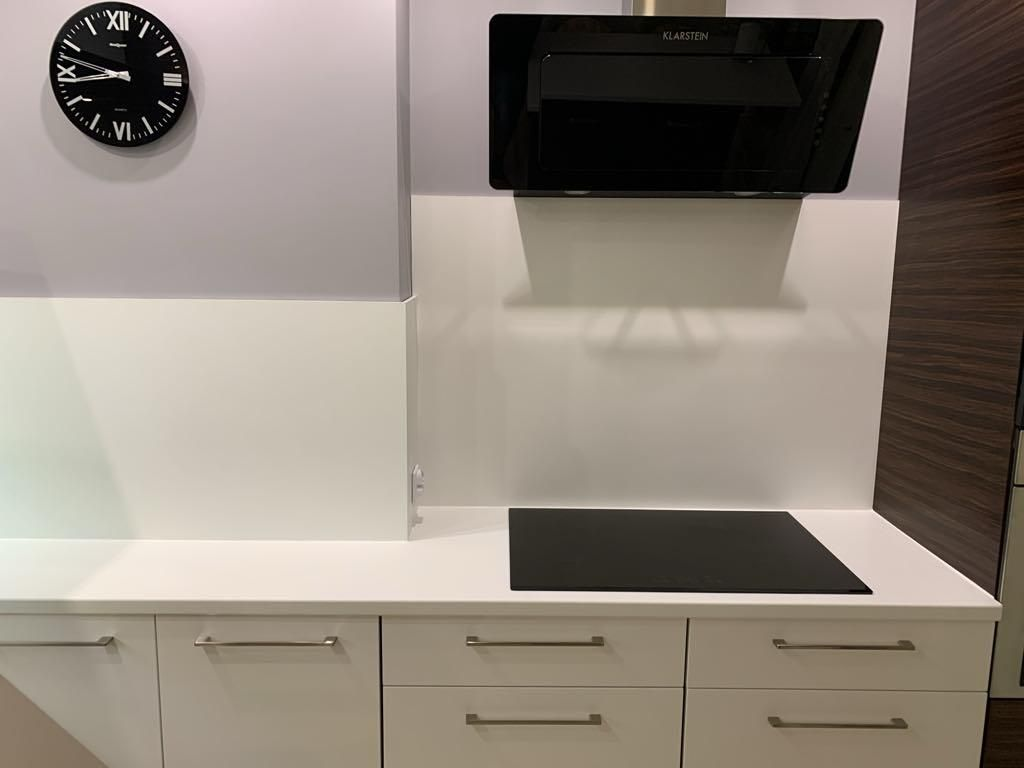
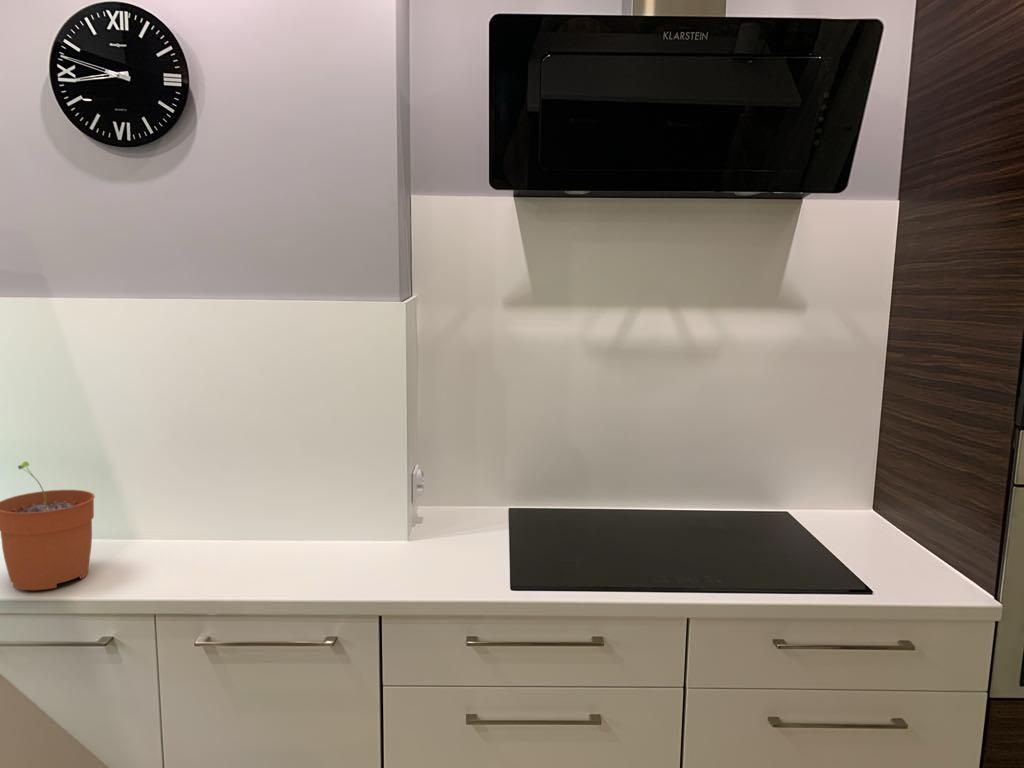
+ plant pot (47, 519)
